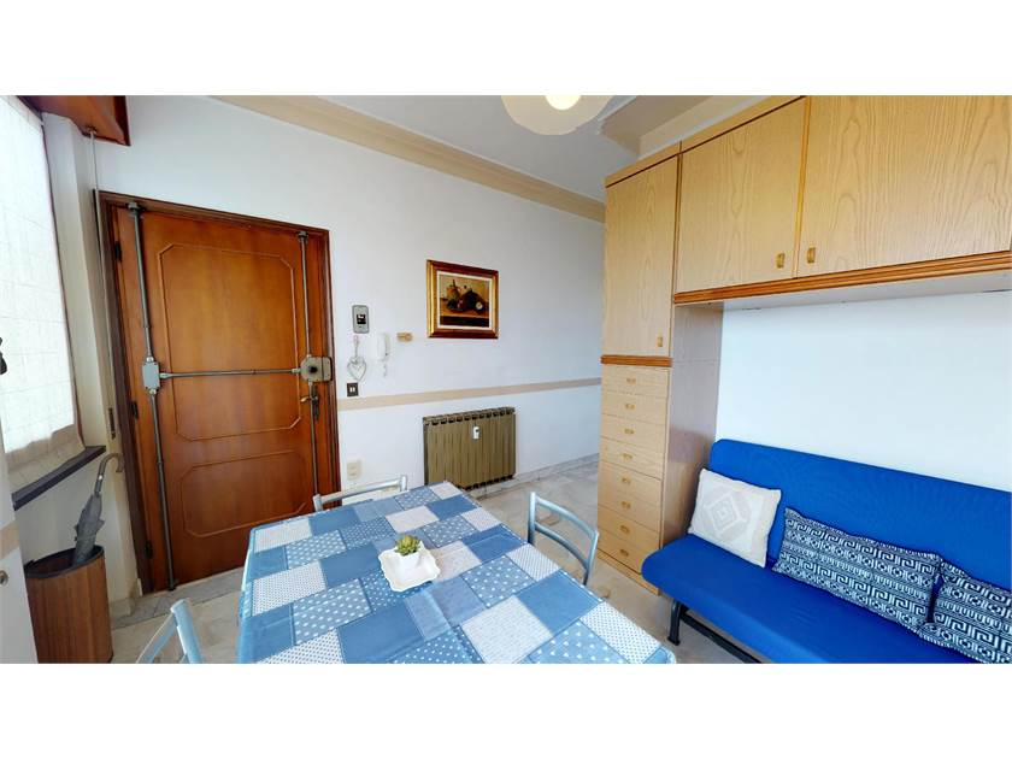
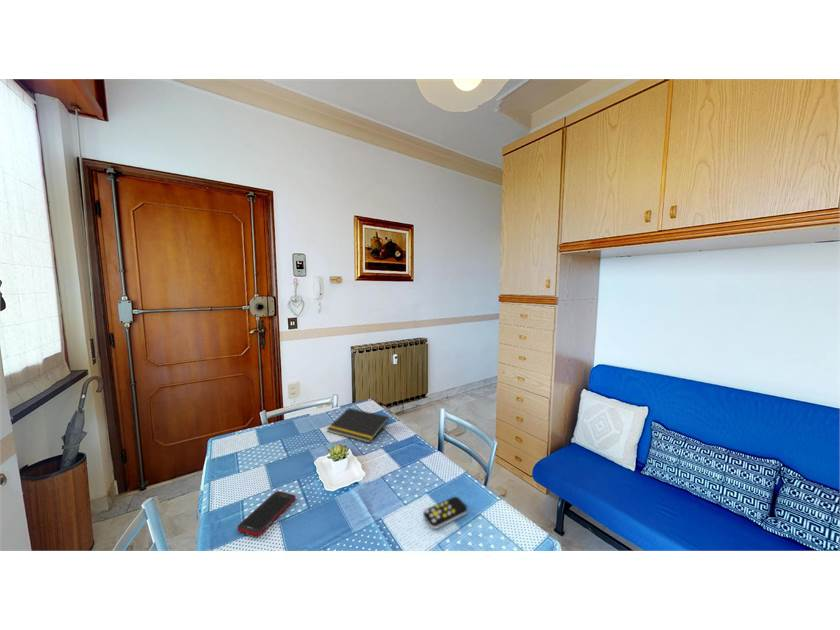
+ remote control (445, 511)
+ cell phone (268, 511)
+ notepad (358, 423)
